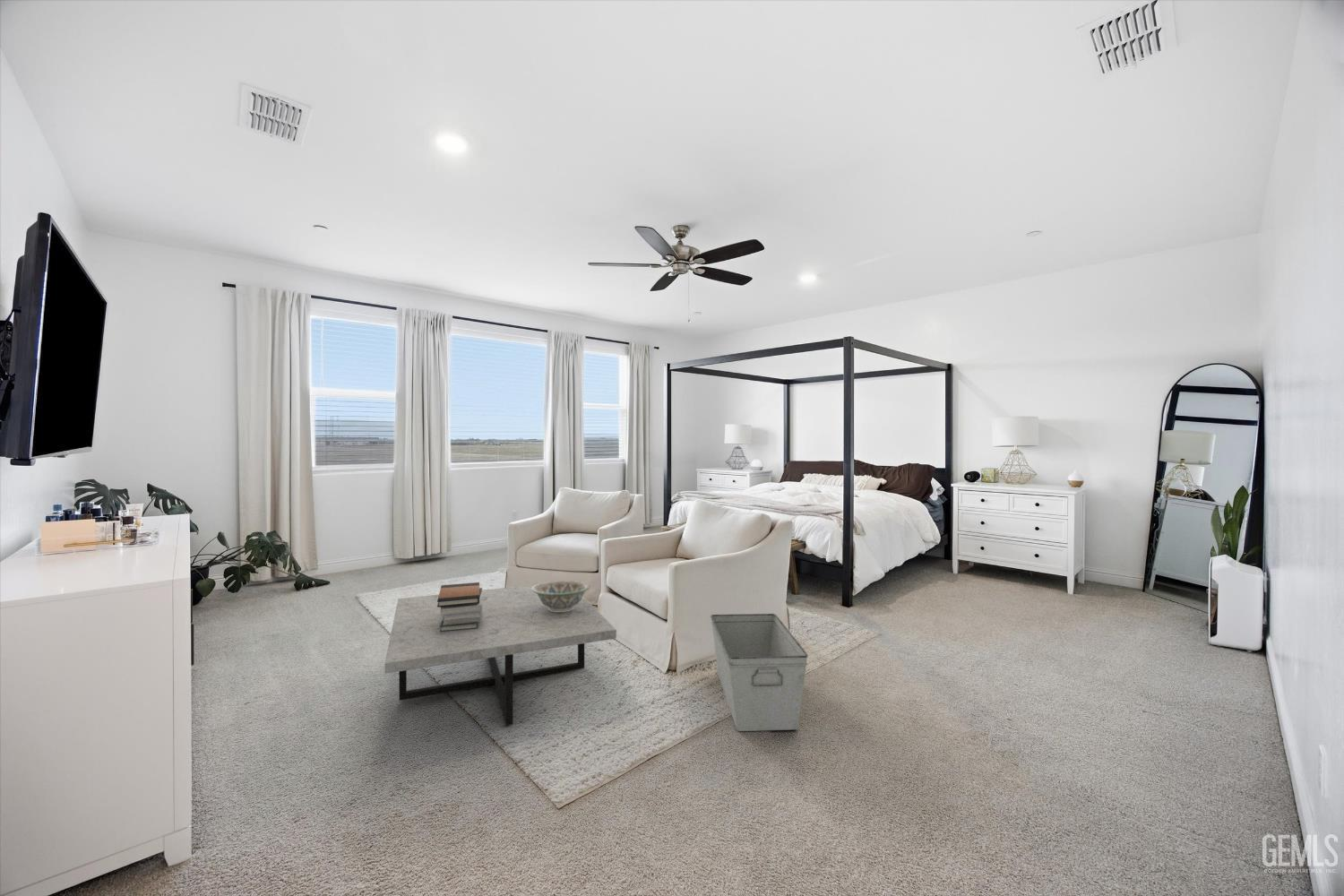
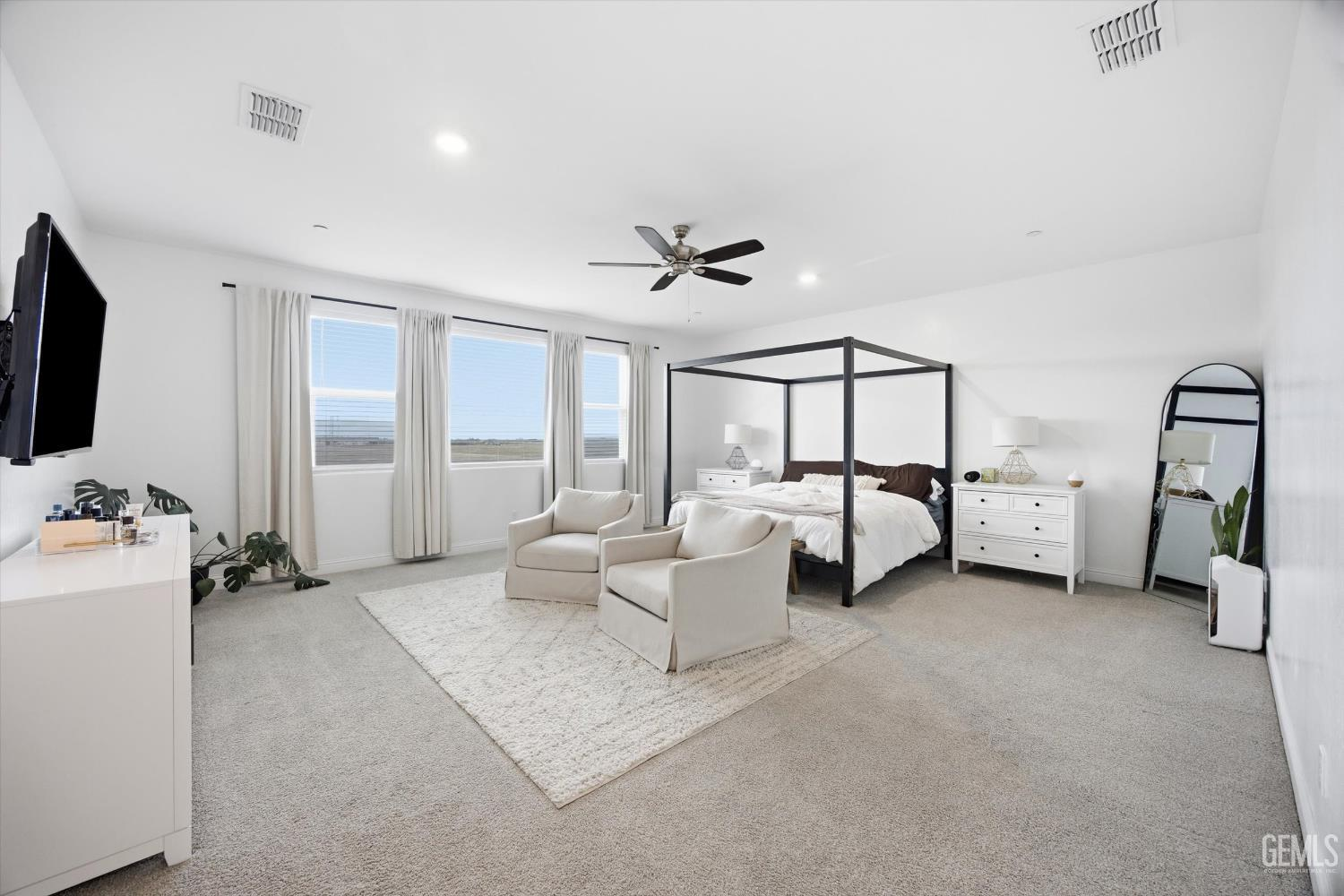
- coffee table (497, 647)
- decorative bowl (561, 597)
- book stack (461, 606)
- storage bin (754, 666)
